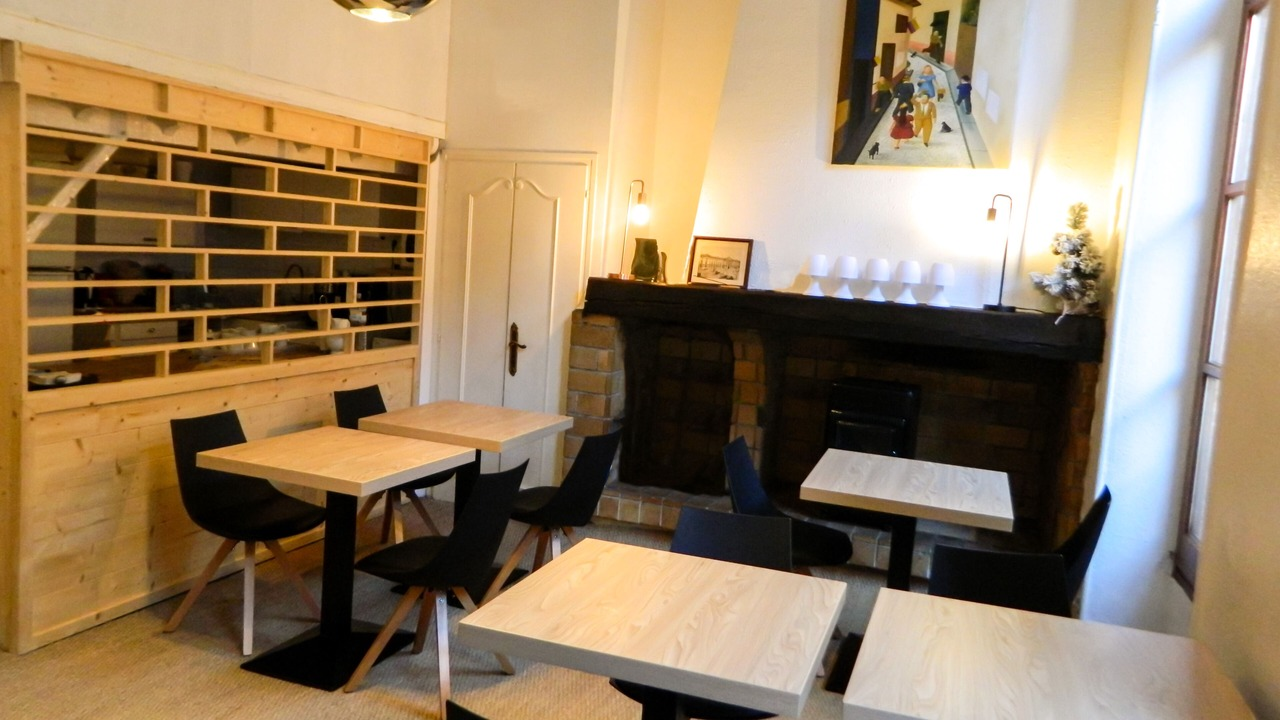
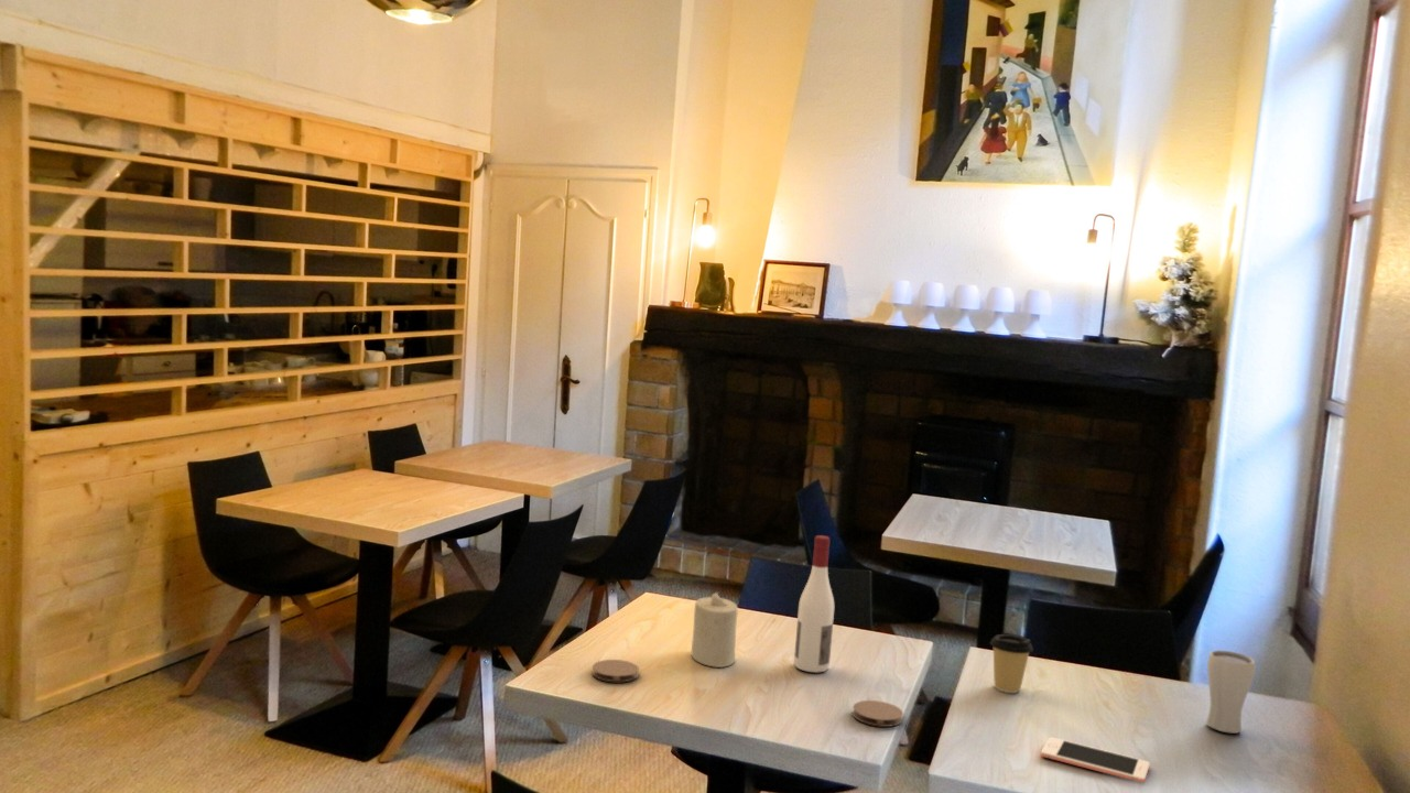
+ coaster (615, 670)
+ coffee cup (1009, 664)
+ drinking glass (1227, 692)
+ alcohol (816, 601)
+ candle (715, 626)
+ cell phone (1094, 759)
+ coaster (877, 713)
